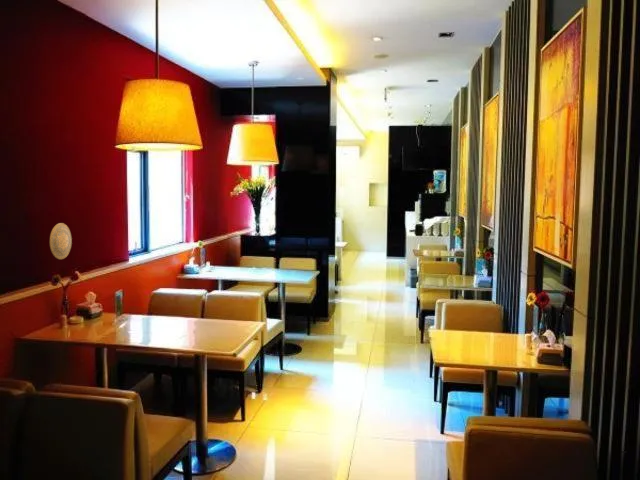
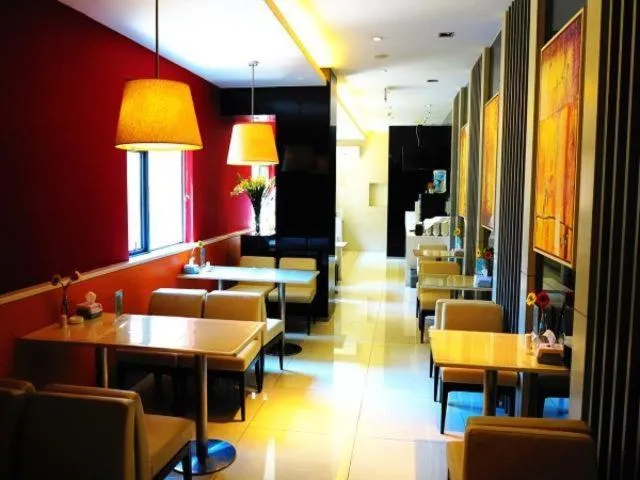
- decorative plate (62, 241)
